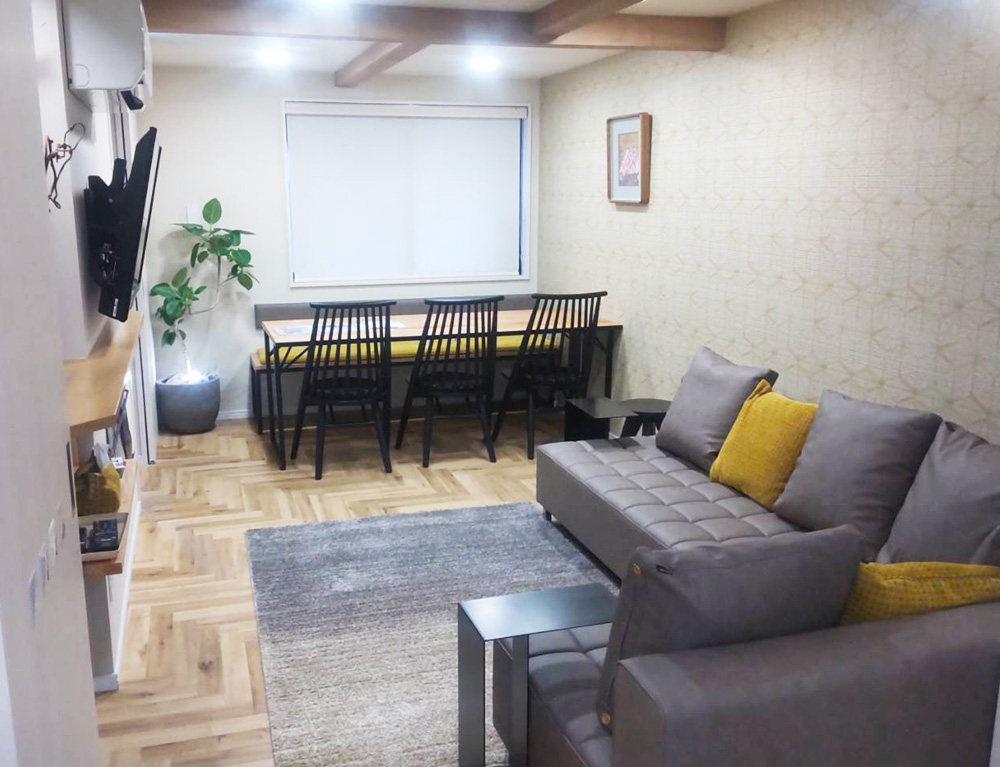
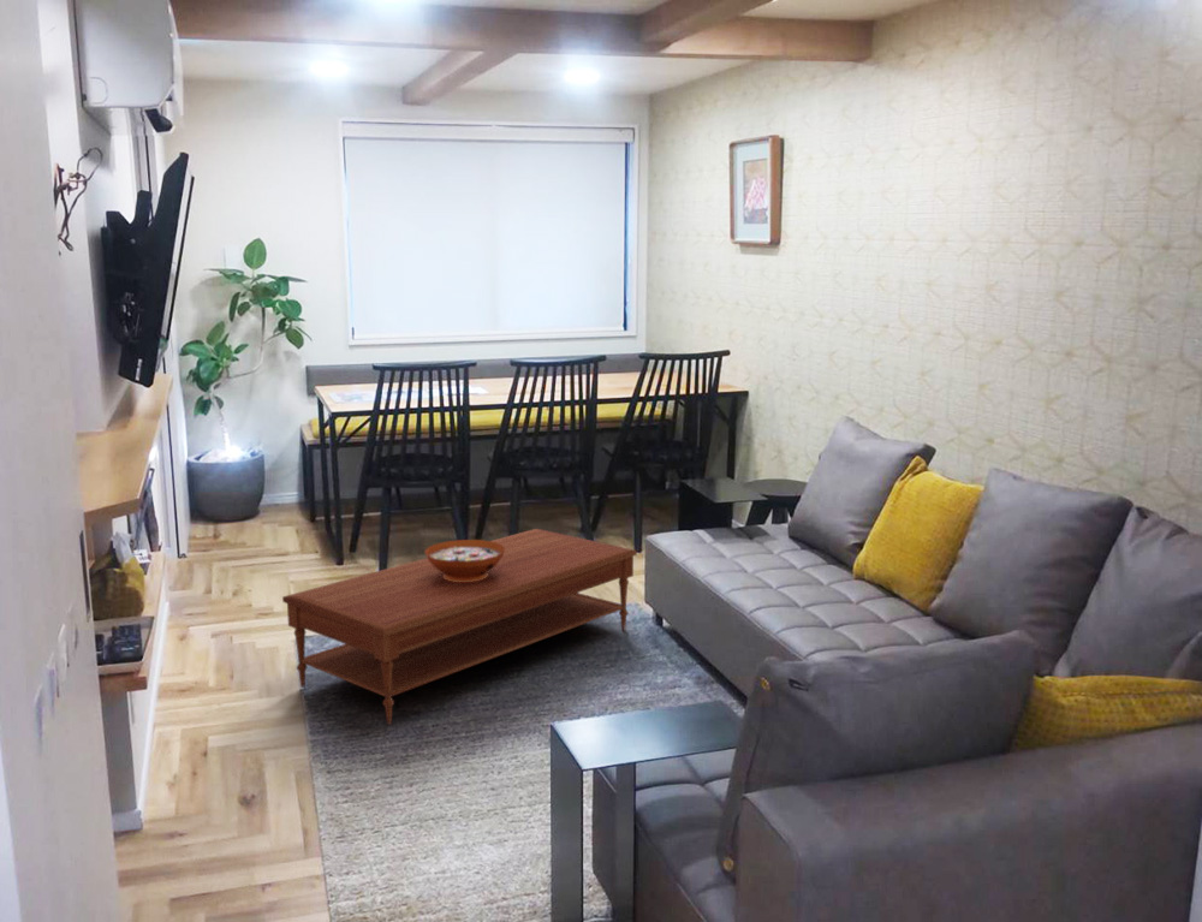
+ coffee table (472, 614)
+ decorative bowl (465, 561)
